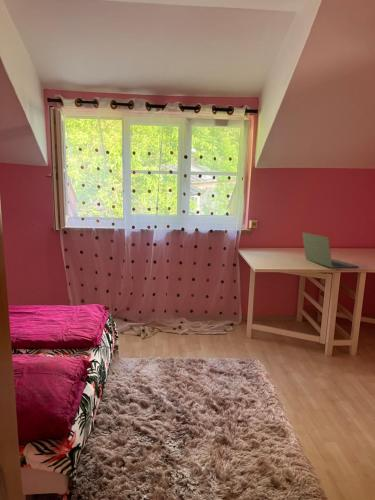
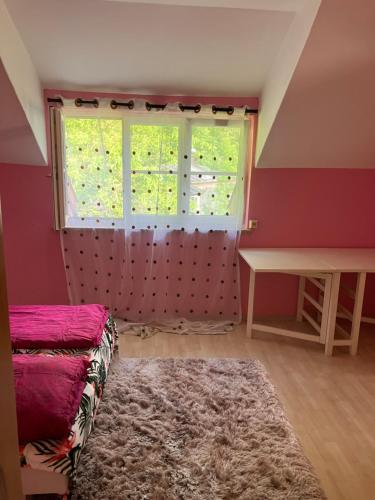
- laptop (329, 249)
